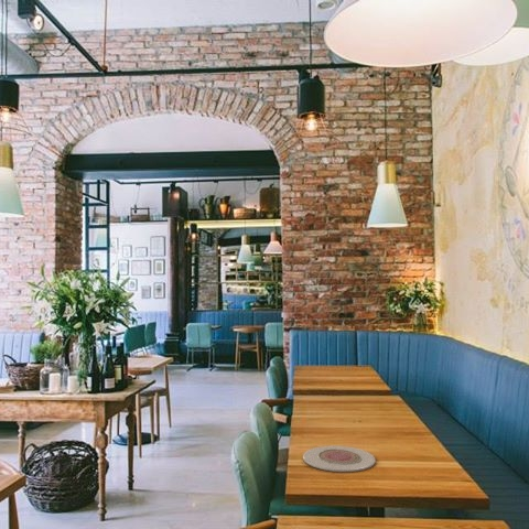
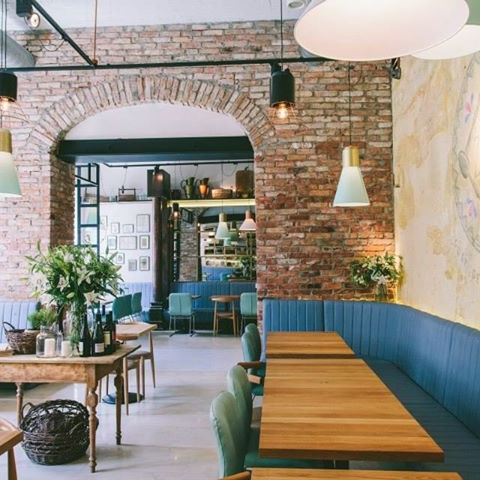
- plate (338, 457)
